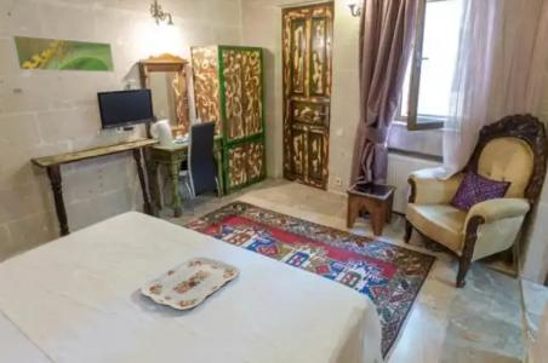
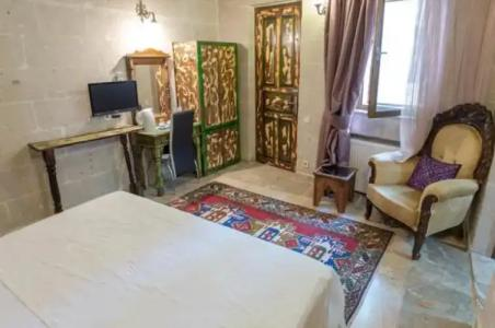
- serving tray (192, 280)
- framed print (68, 54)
